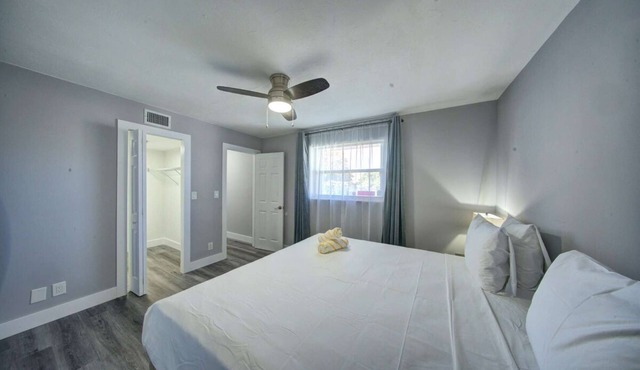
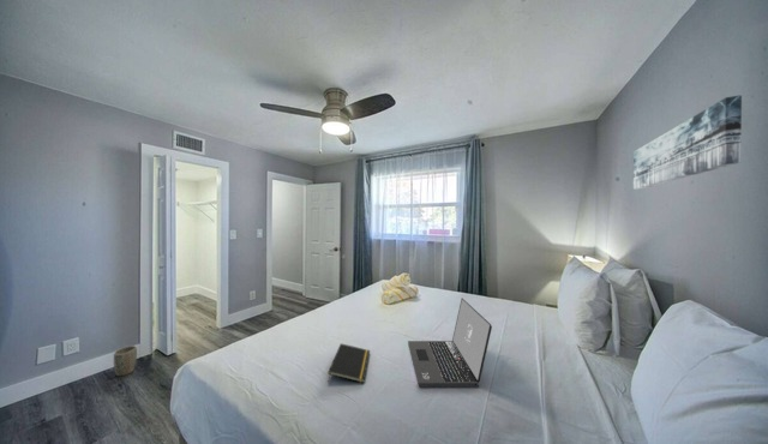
+ plant pot (125, 360)
+ wall art (671, 155)
+ laptop (443, 341)
+ notepad (350, 360)
